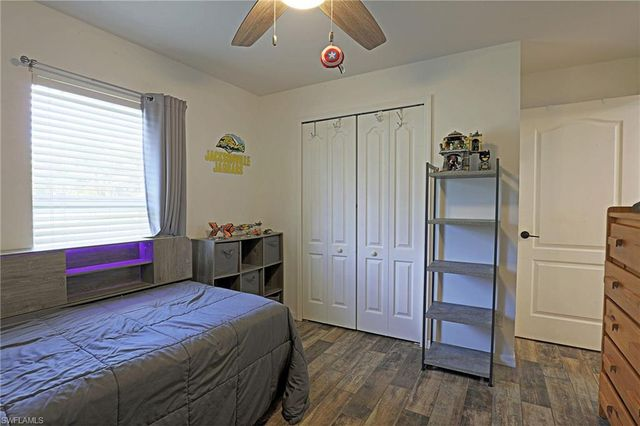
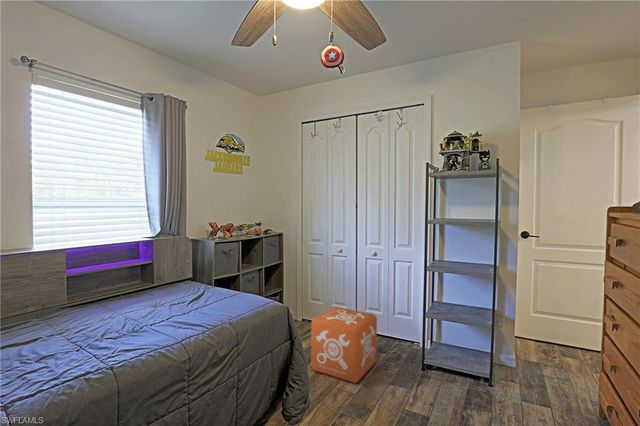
+ toy box (344, 341)
